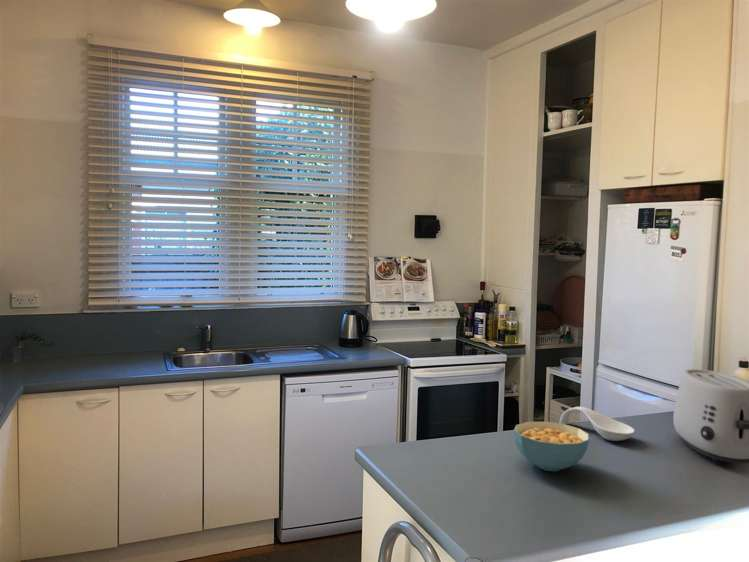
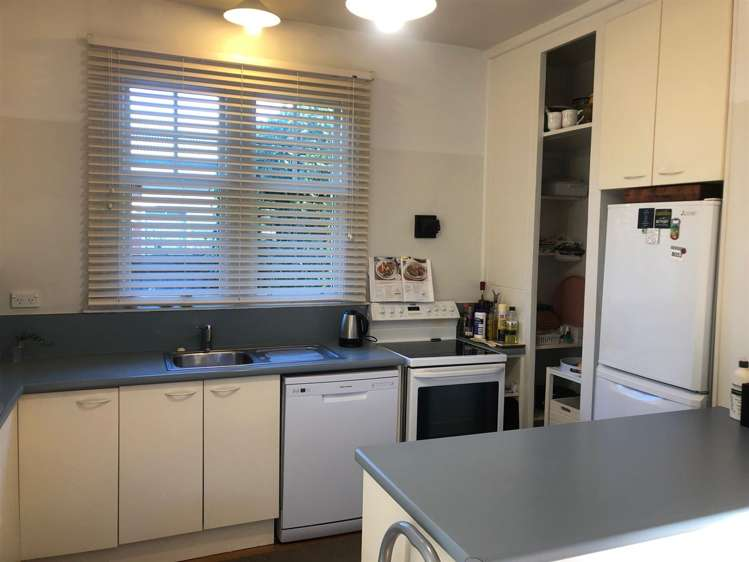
- spoon rest (596, 422)
- toaster (715, 415)
- cereal bowl (550, 449)
